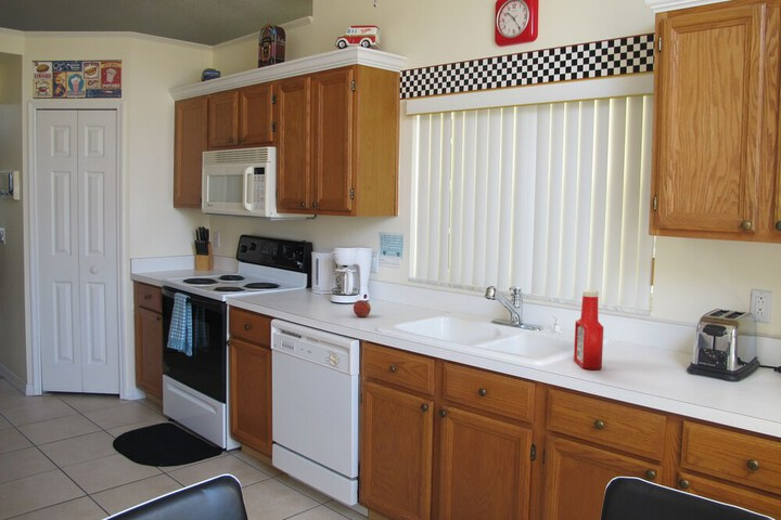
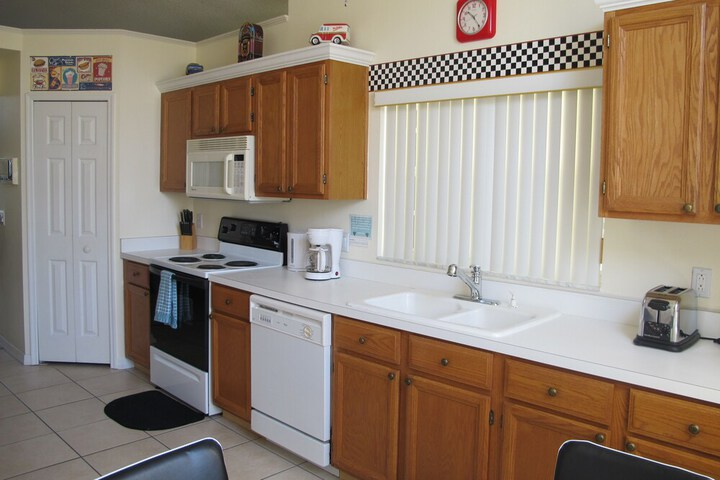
- apple (361, 308)
- soap bottle (589, 327)
